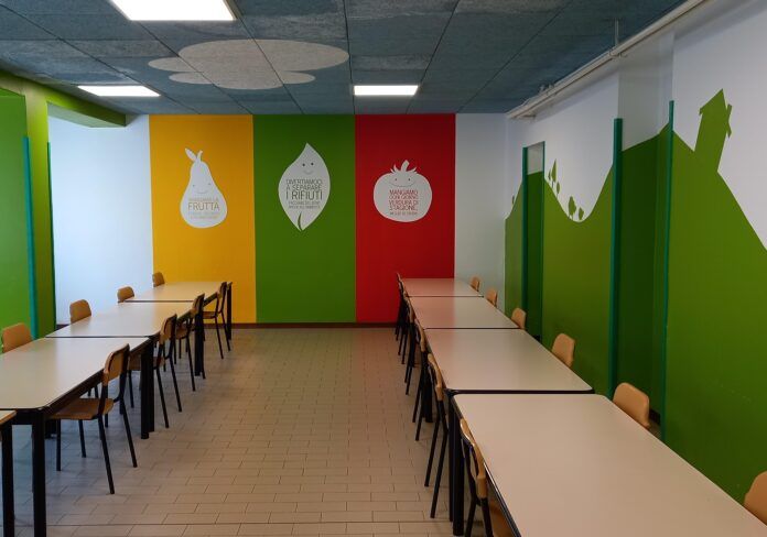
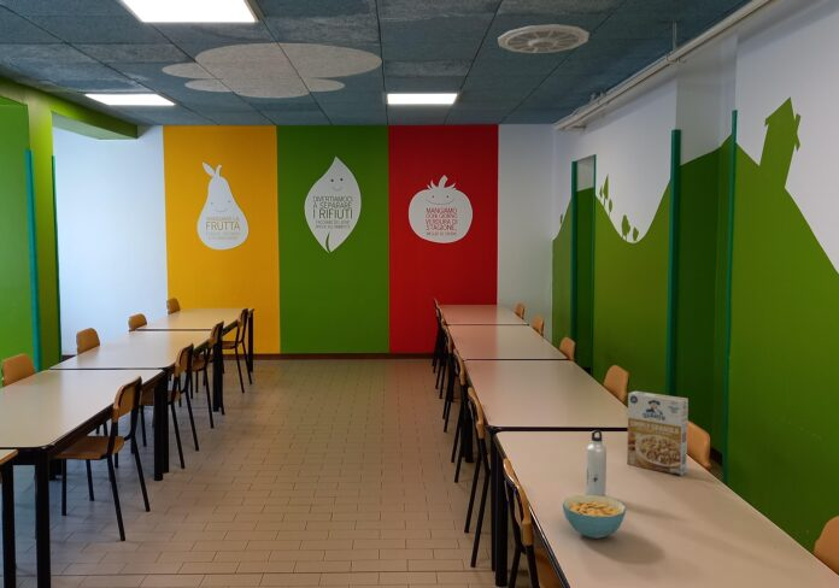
+ water bottle (595, 464)
+ cereal box (657, 431)
+ cereal bowl (593, 519)
+ ceiling vent (542, 41)
